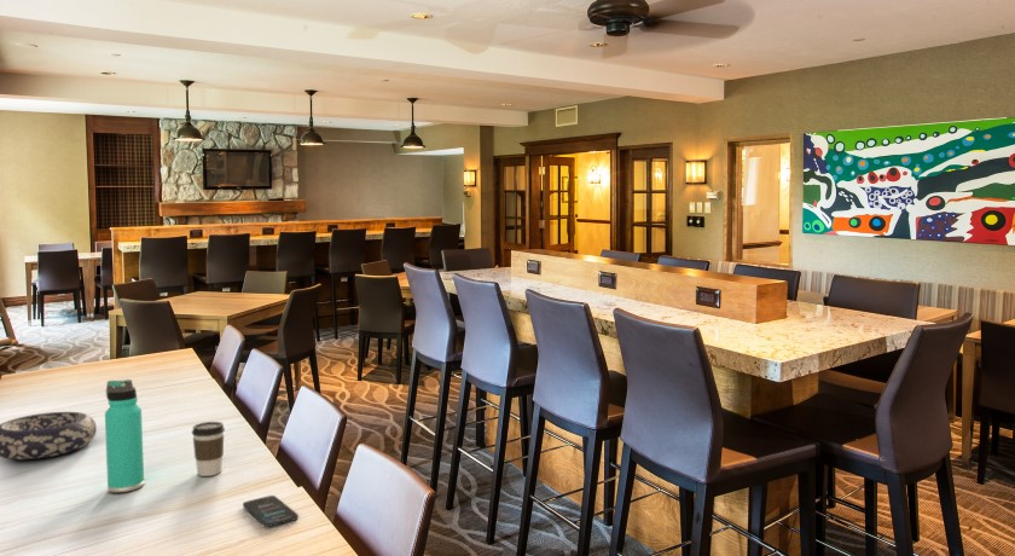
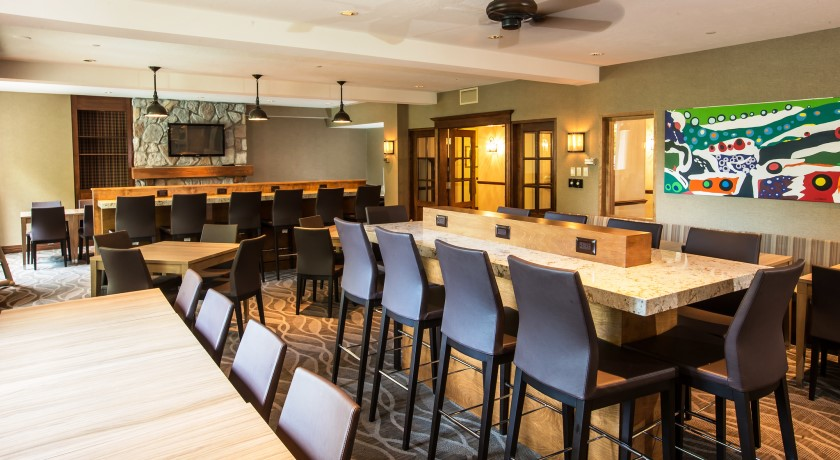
- coffee cup (208, 448)
- smartphone (269, 510)
- thermos bottle (123, 434)
- decorative bowl (44, 435)
